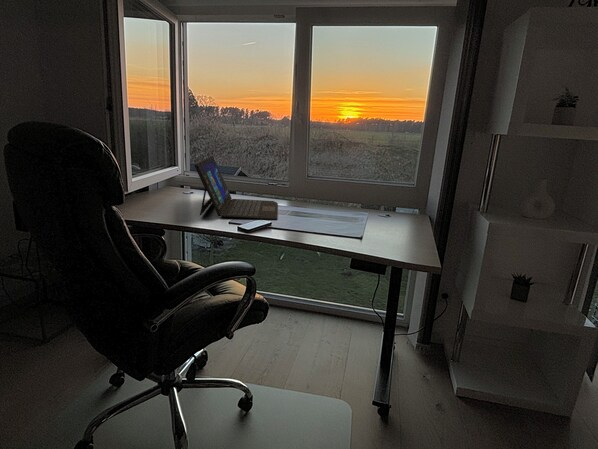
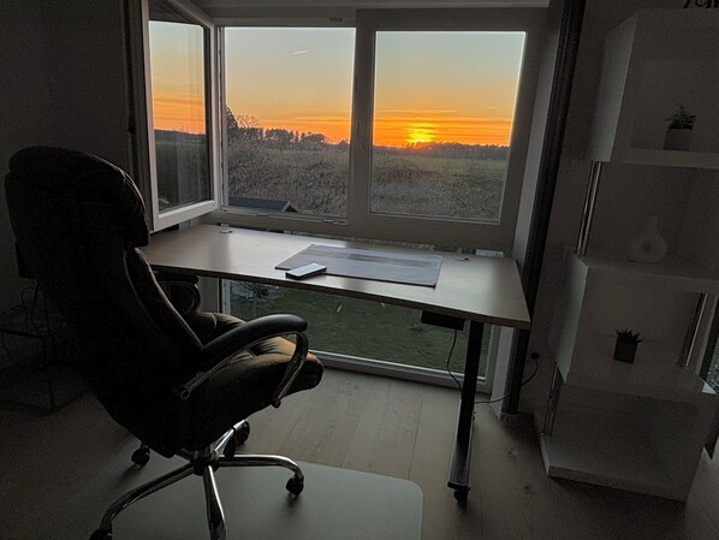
- laptop (228, 191)
